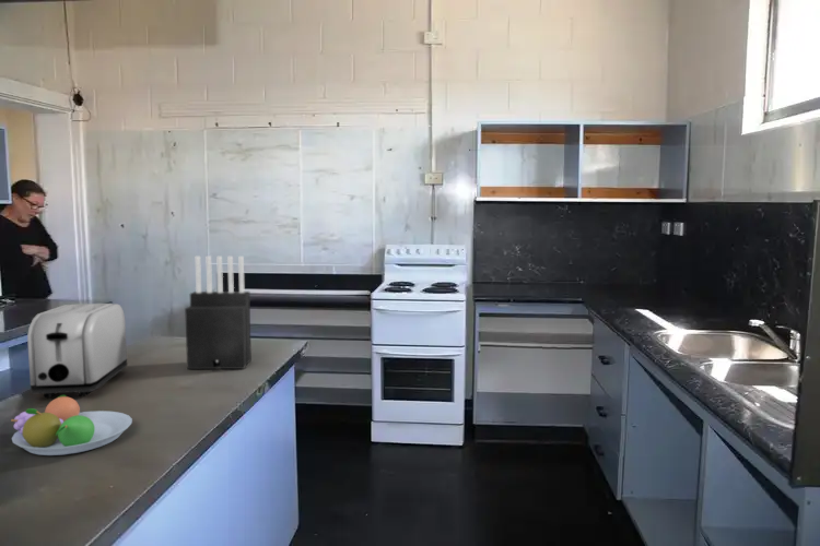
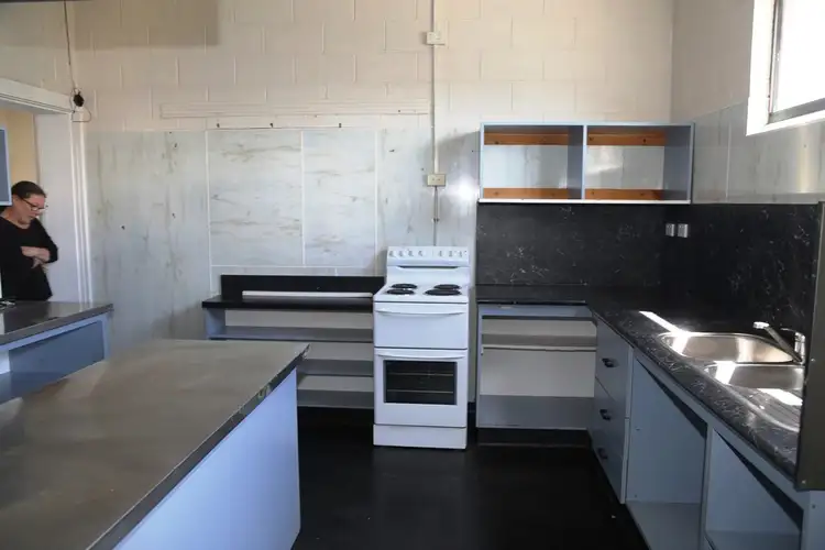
- toaster (80, 347)
- knife block (218, 311)
- fruit bowl (71, 419)
